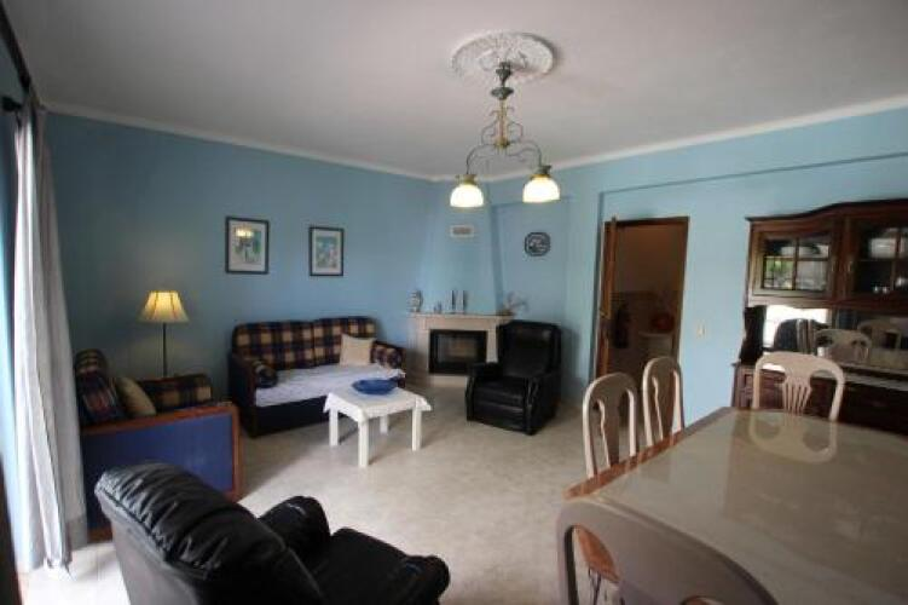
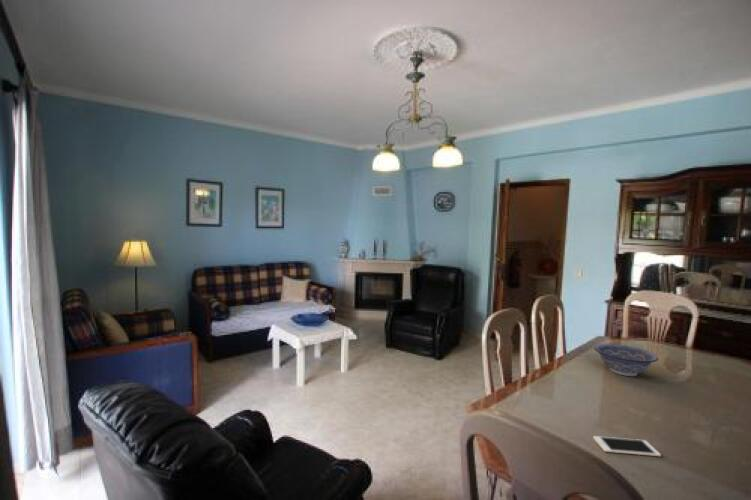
+ decorative bowl (624, 361)
+ cell phone (625, 445)
